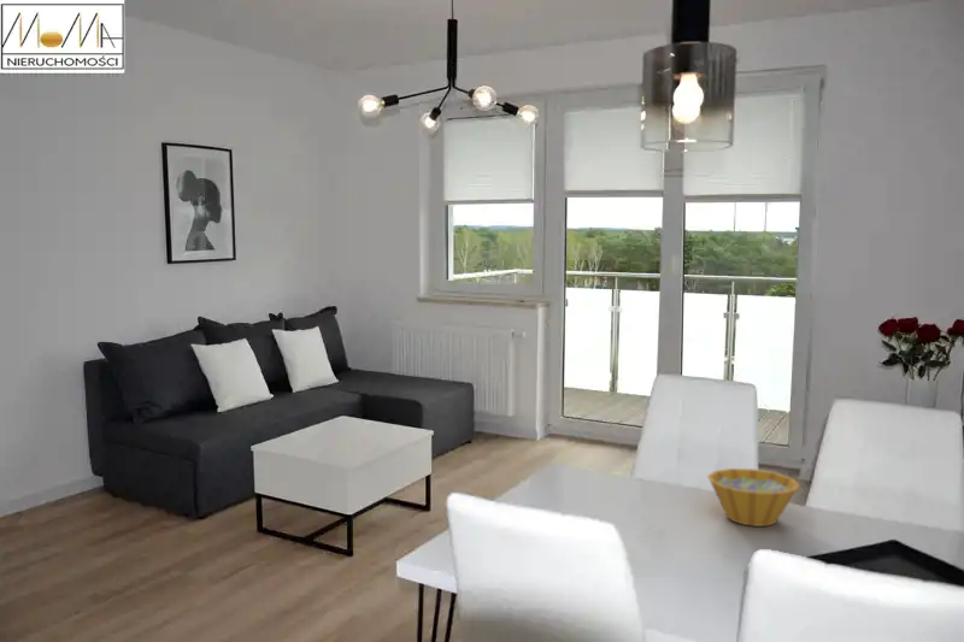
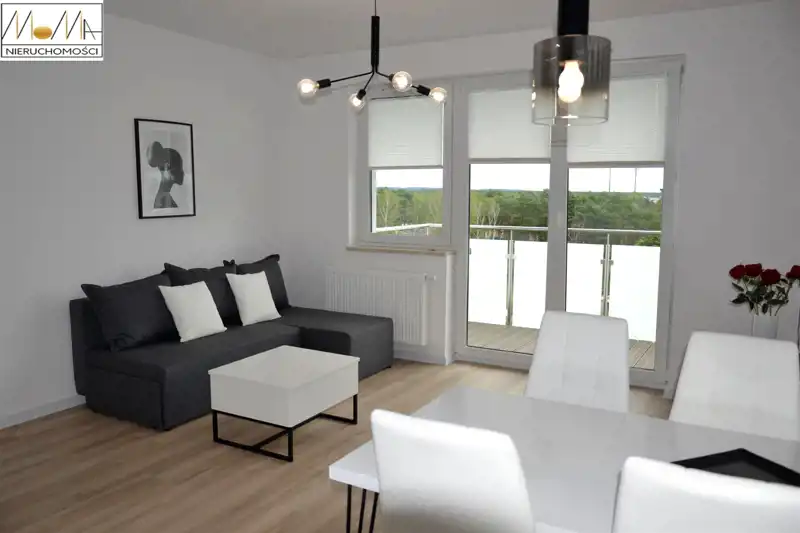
- bowl (752, 499)
